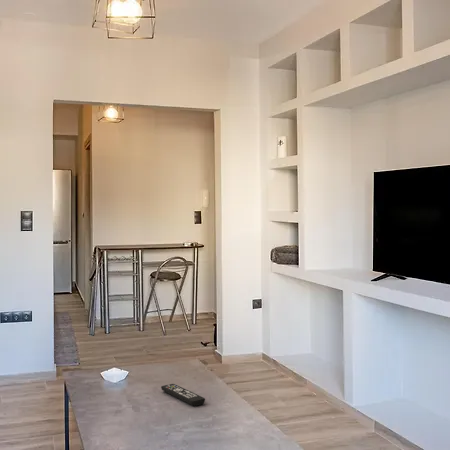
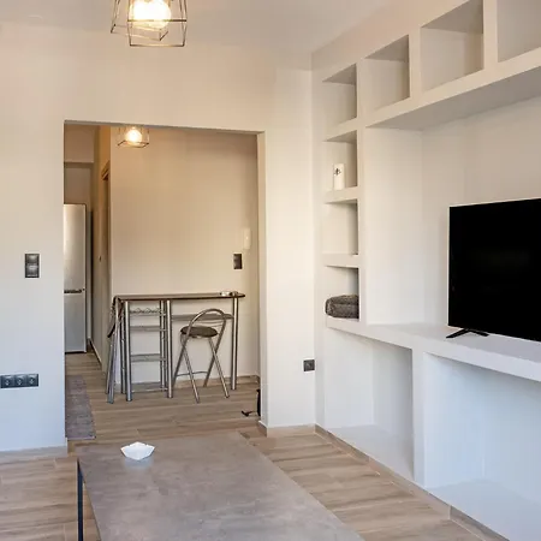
- remote control (182, 394)
